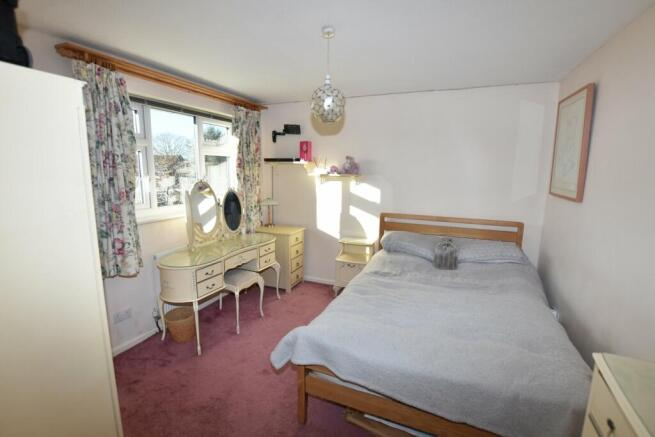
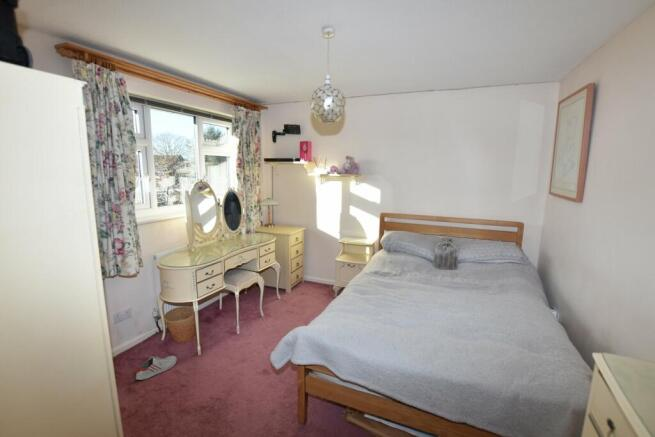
+ shoe (157, 362)
